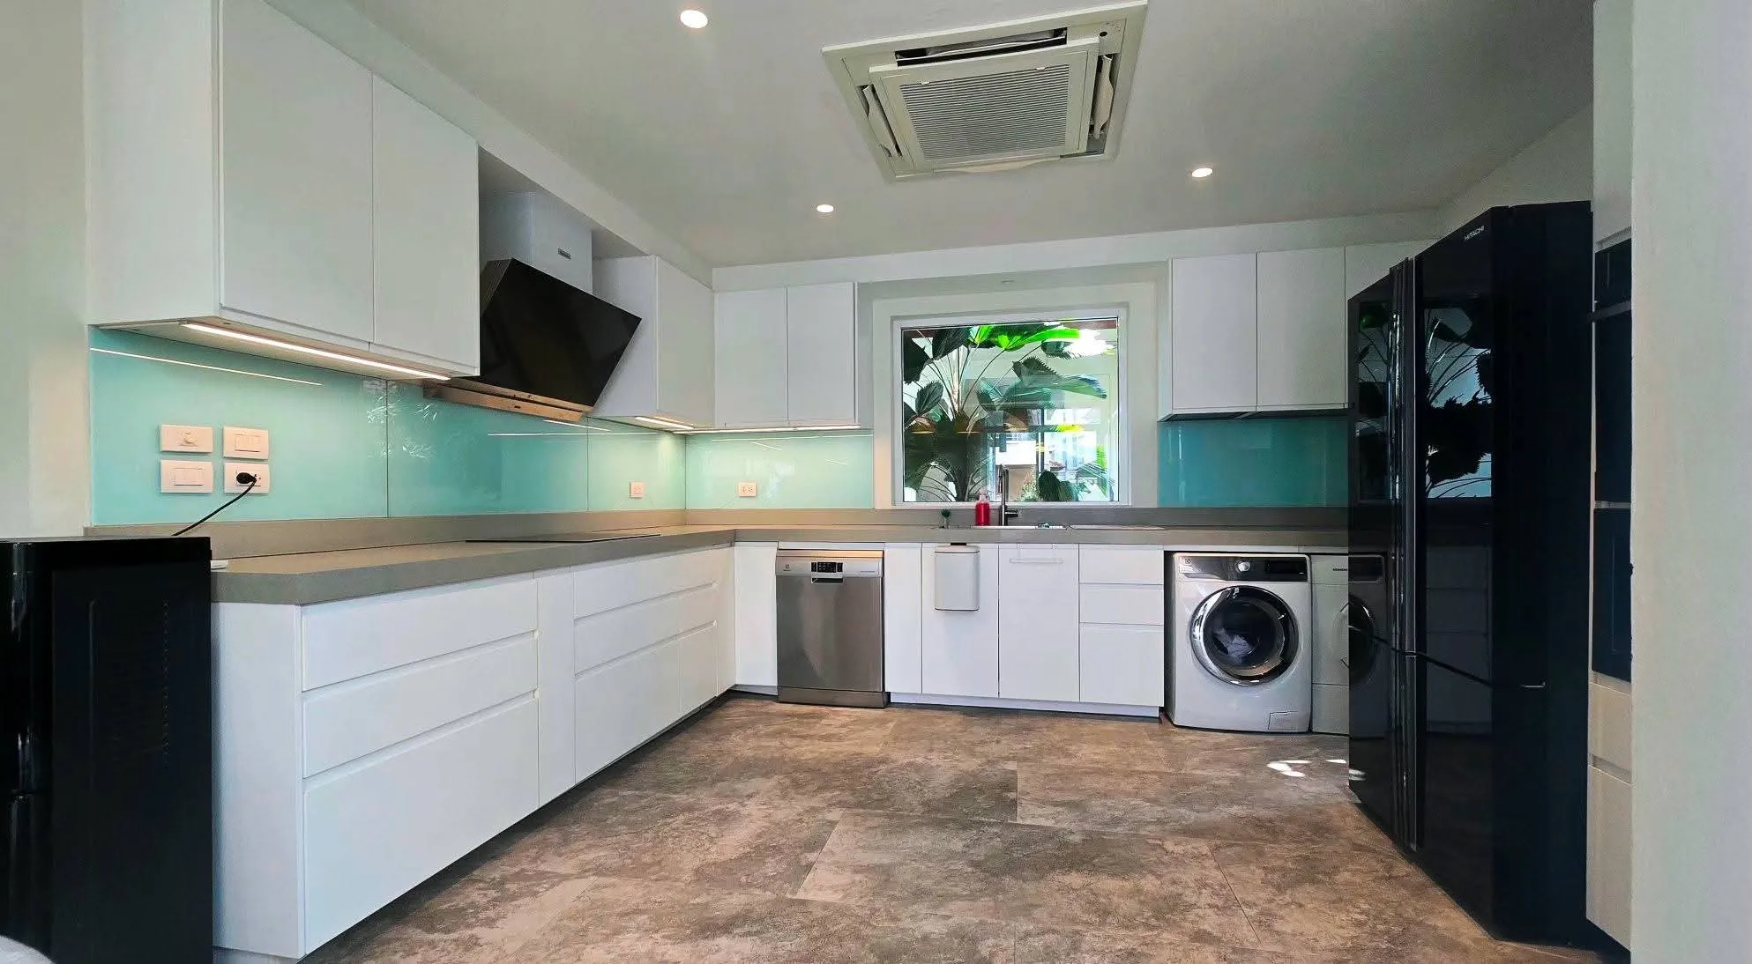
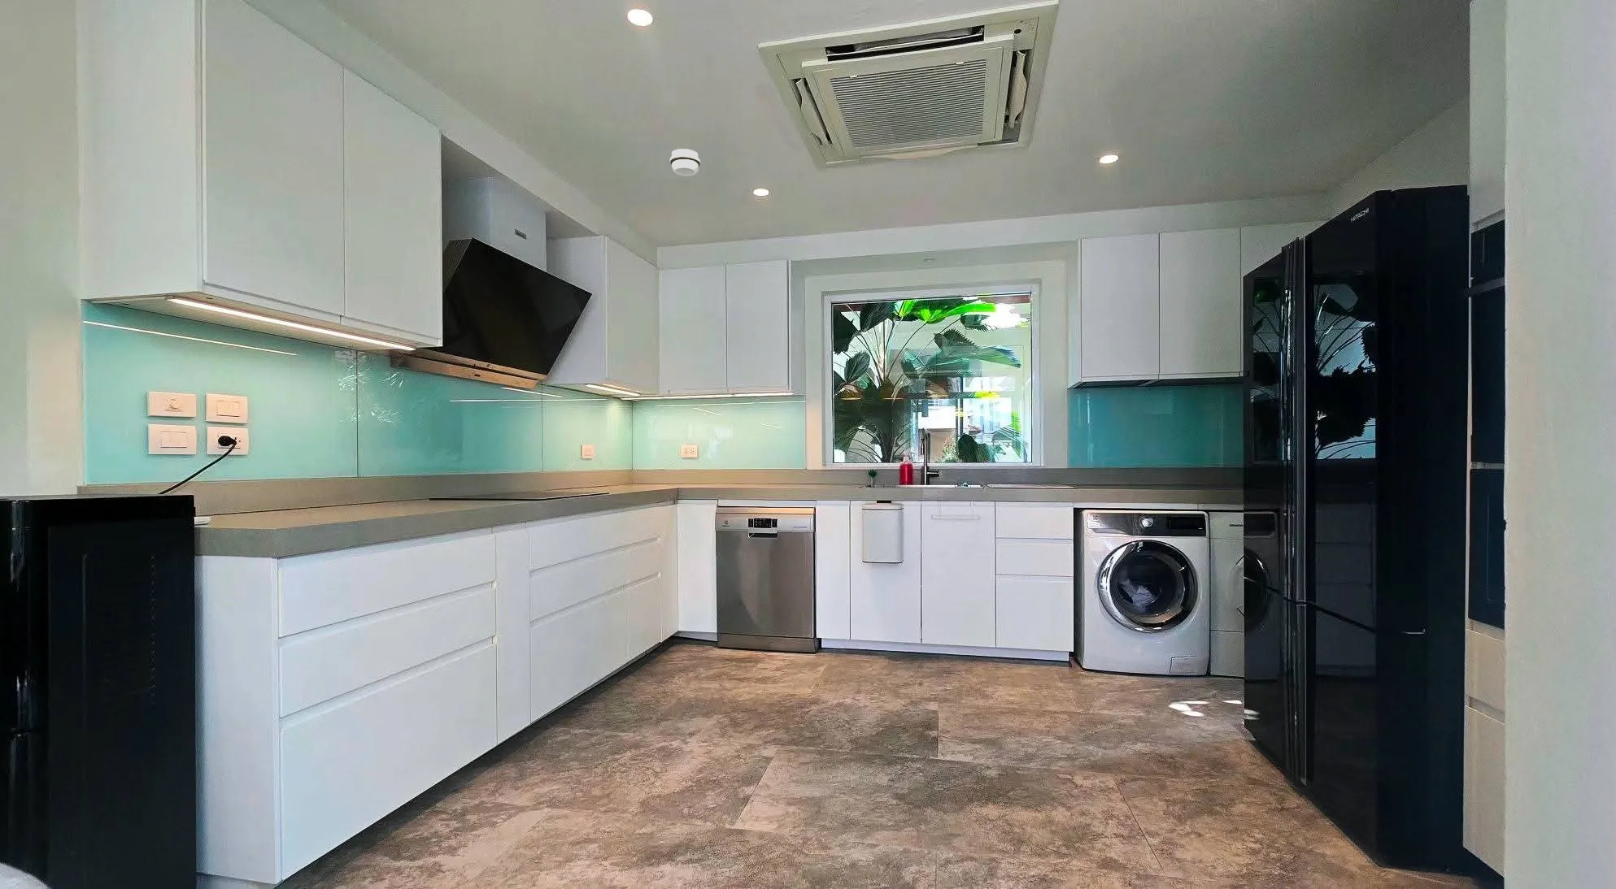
+ smoke detector (685, 162)
